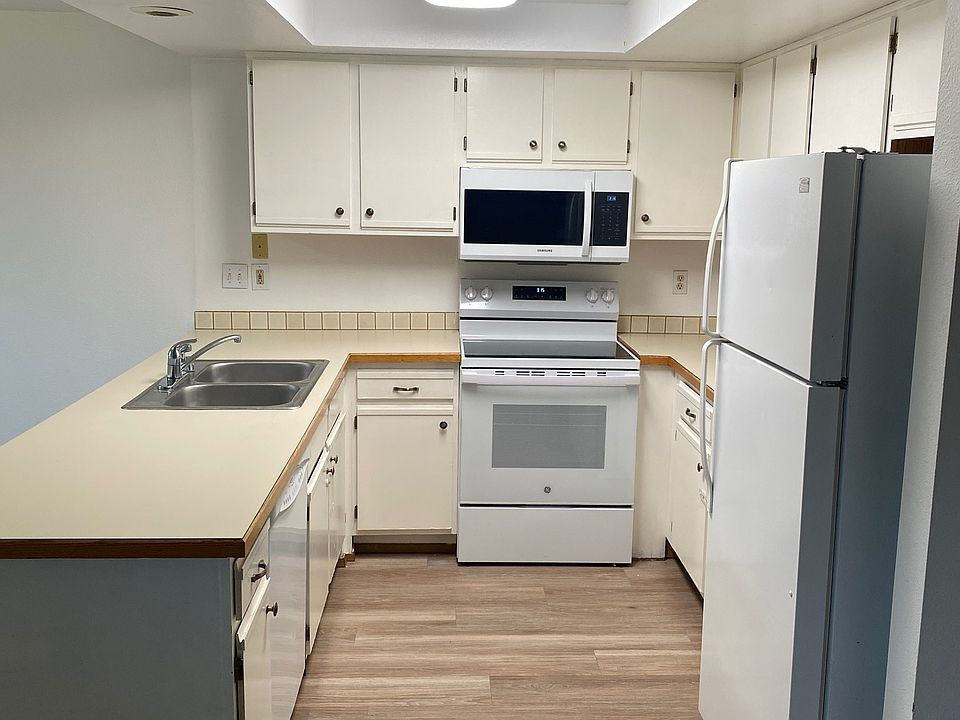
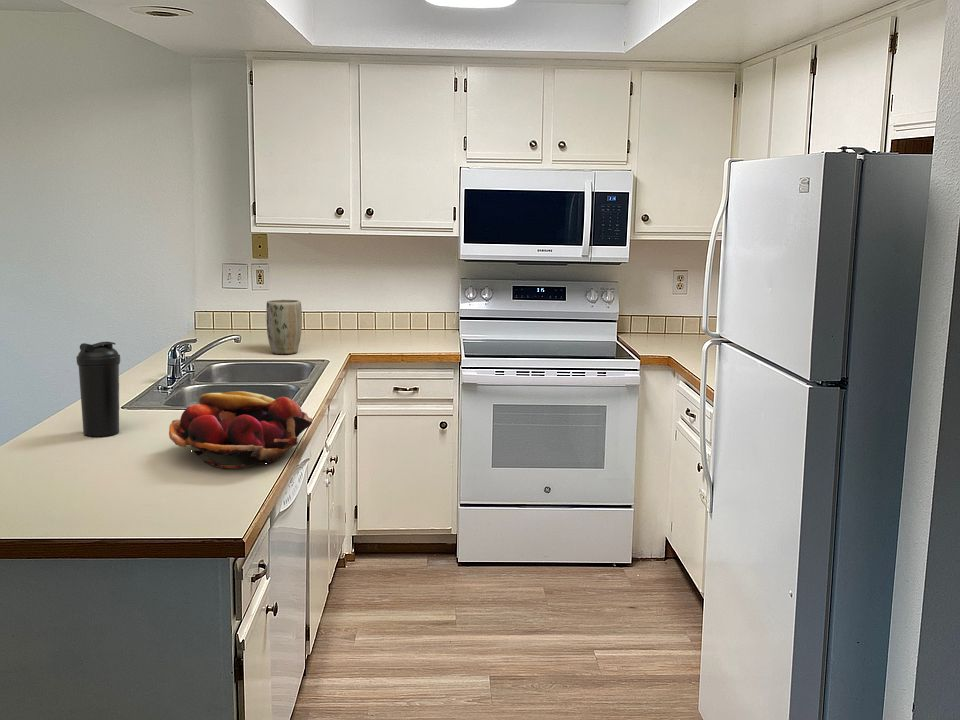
+ plant pot (284, 326)
+ fruit basket (238, 424)
+ water bottle (99, 388)
